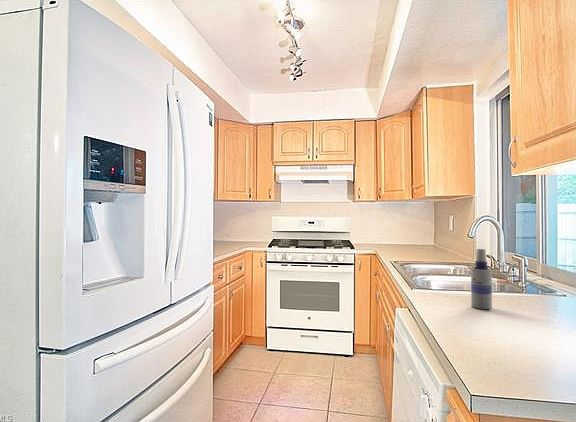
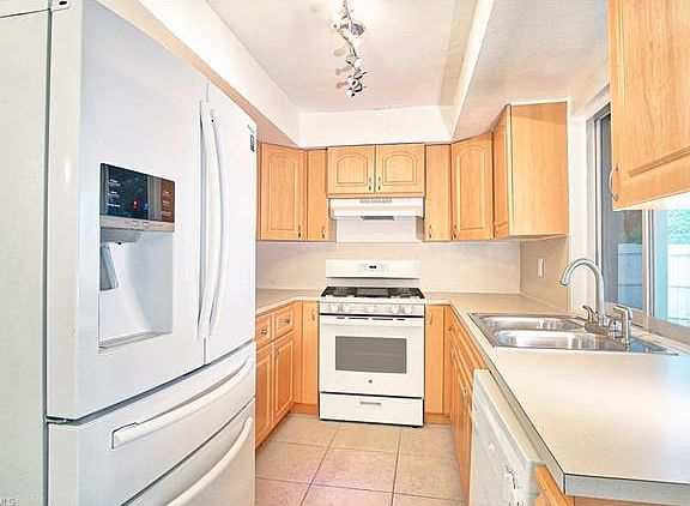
- spray bottle (481, 278)
